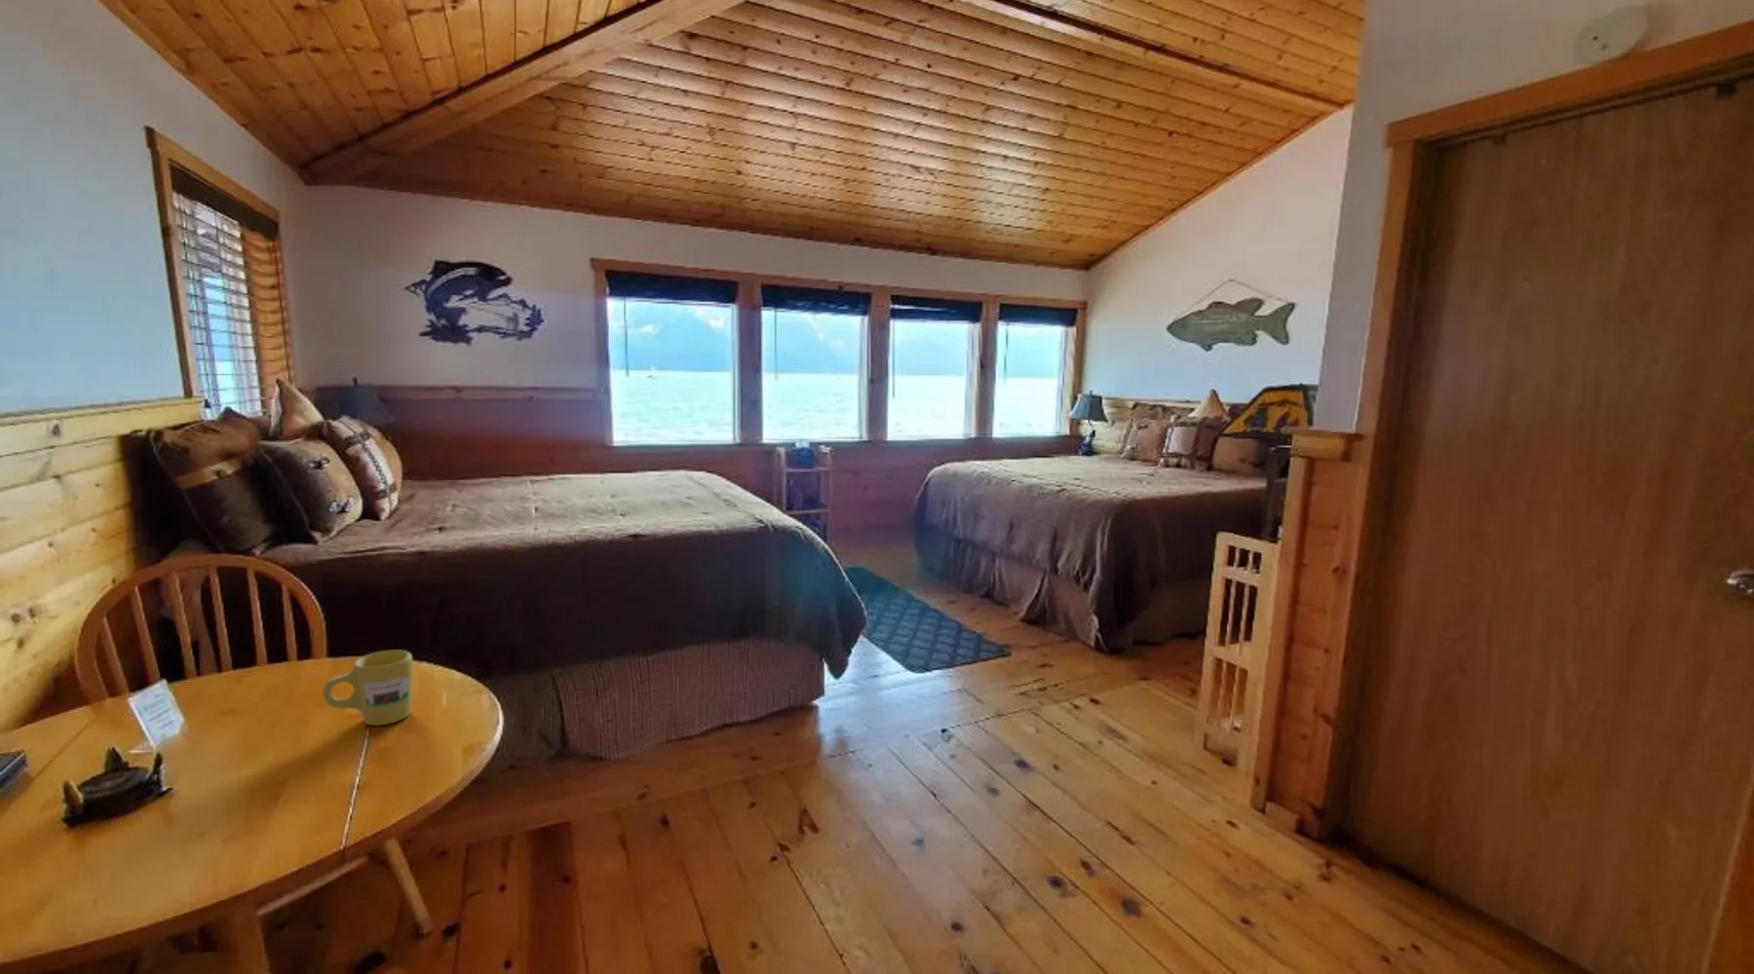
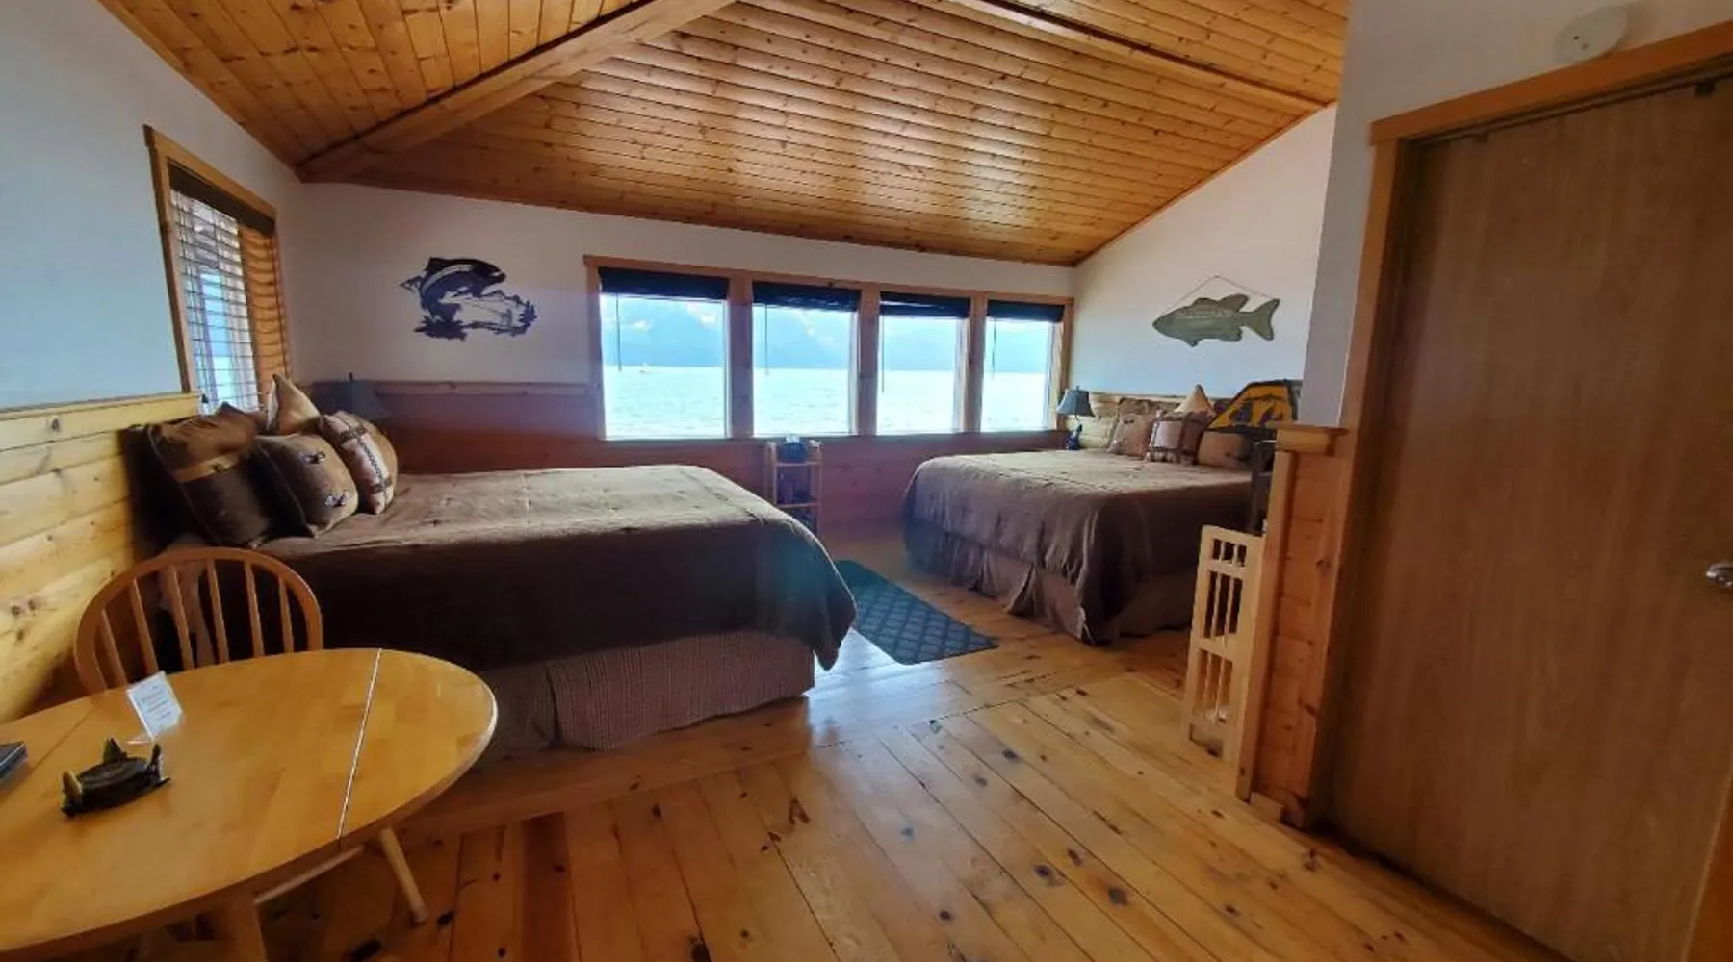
- mug (370, 691)
